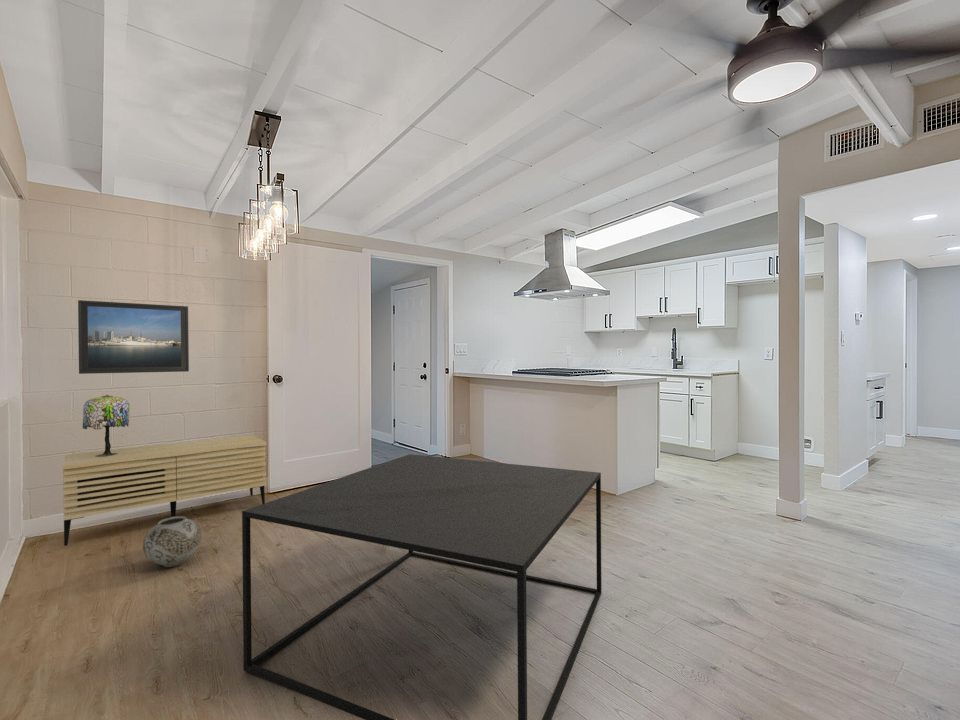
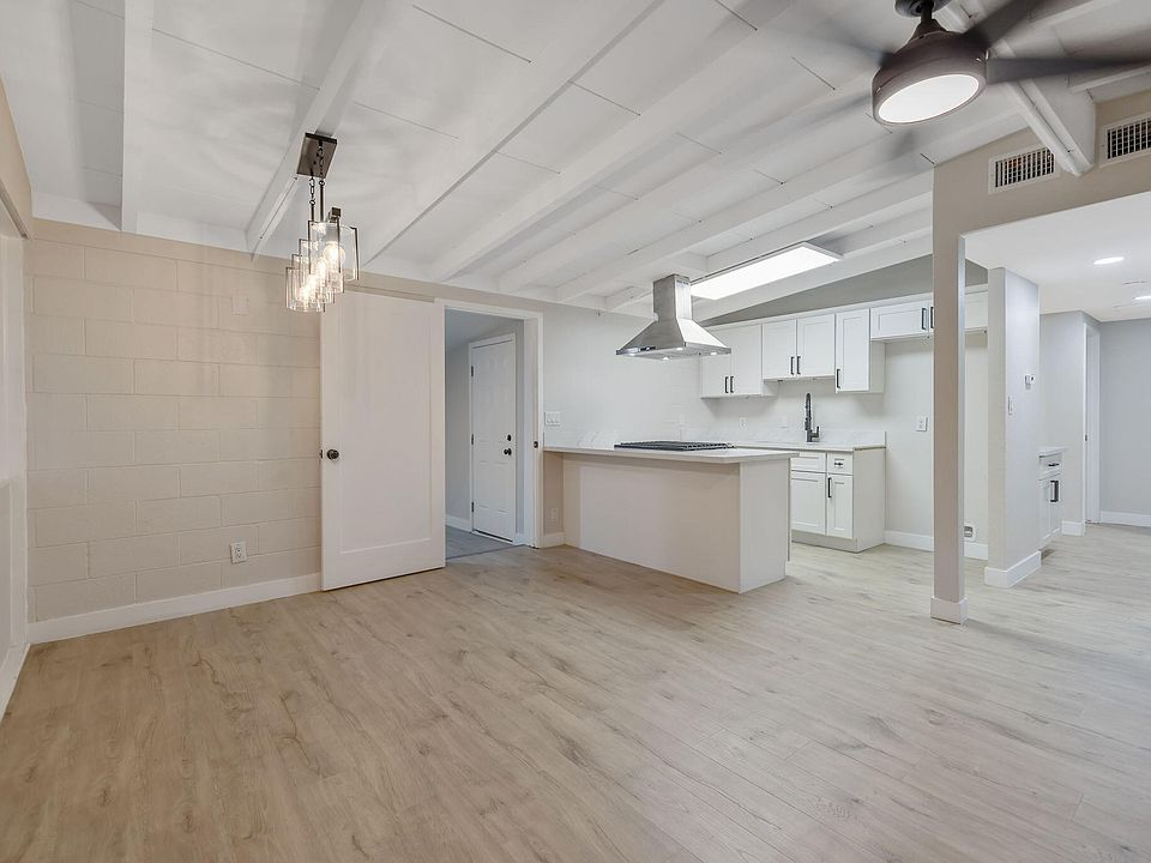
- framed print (136, 338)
- coffee table (446, 557)
- sideboard (172, 482)
- vase (173, 542)
- table lamp (107, 424)
